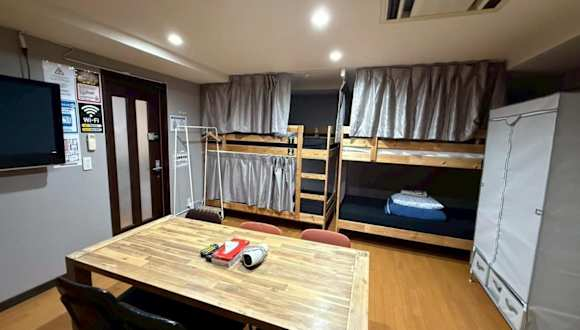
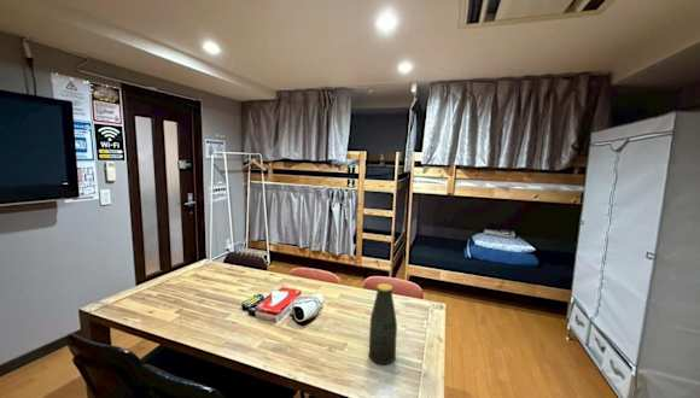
+ bottle (383, 321)
